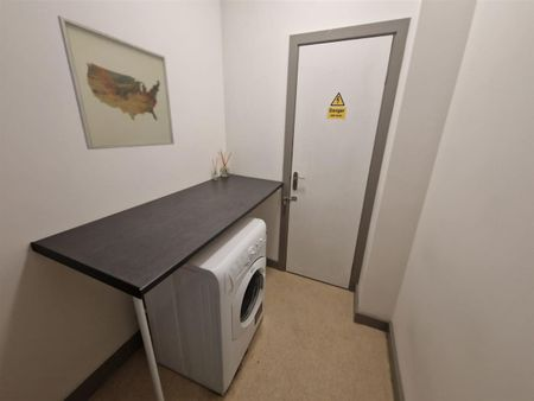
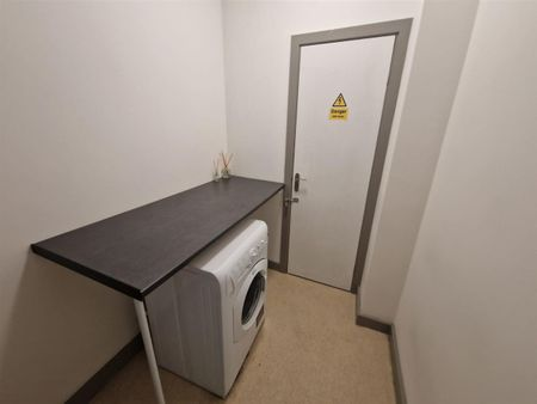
- wall art (131, 96)
